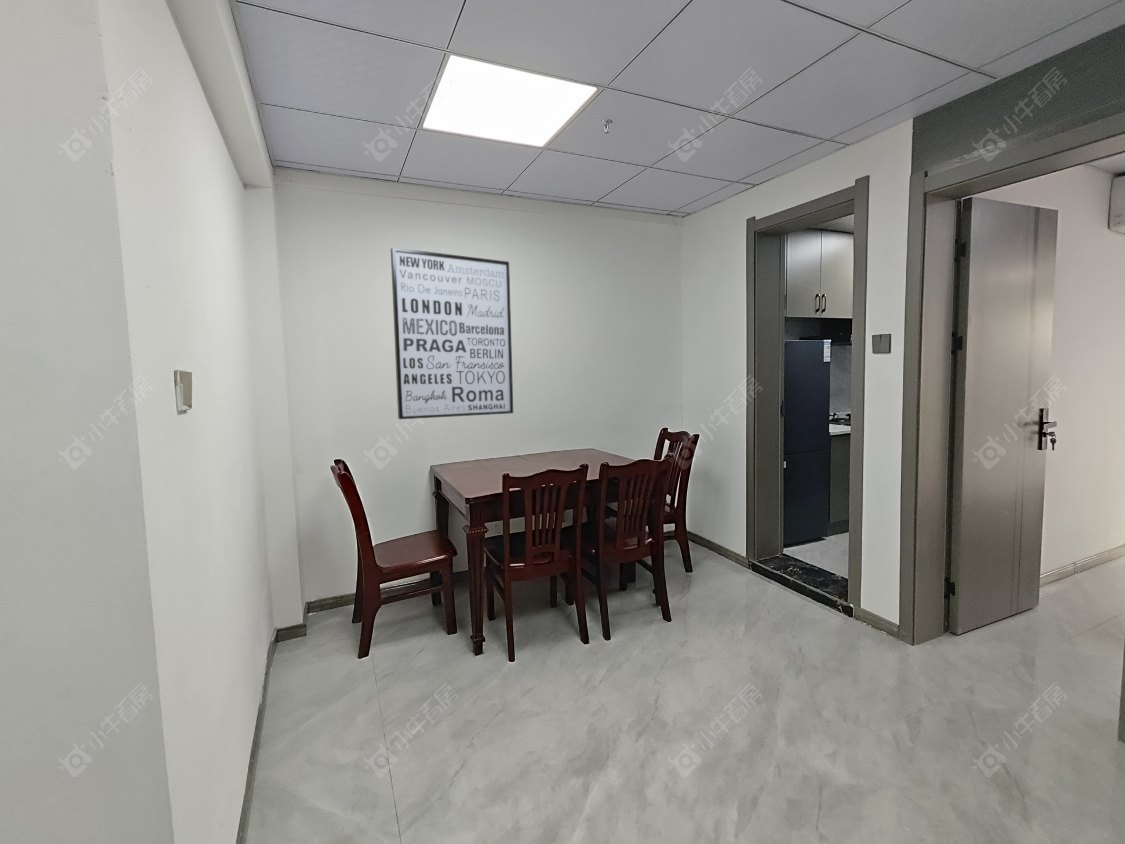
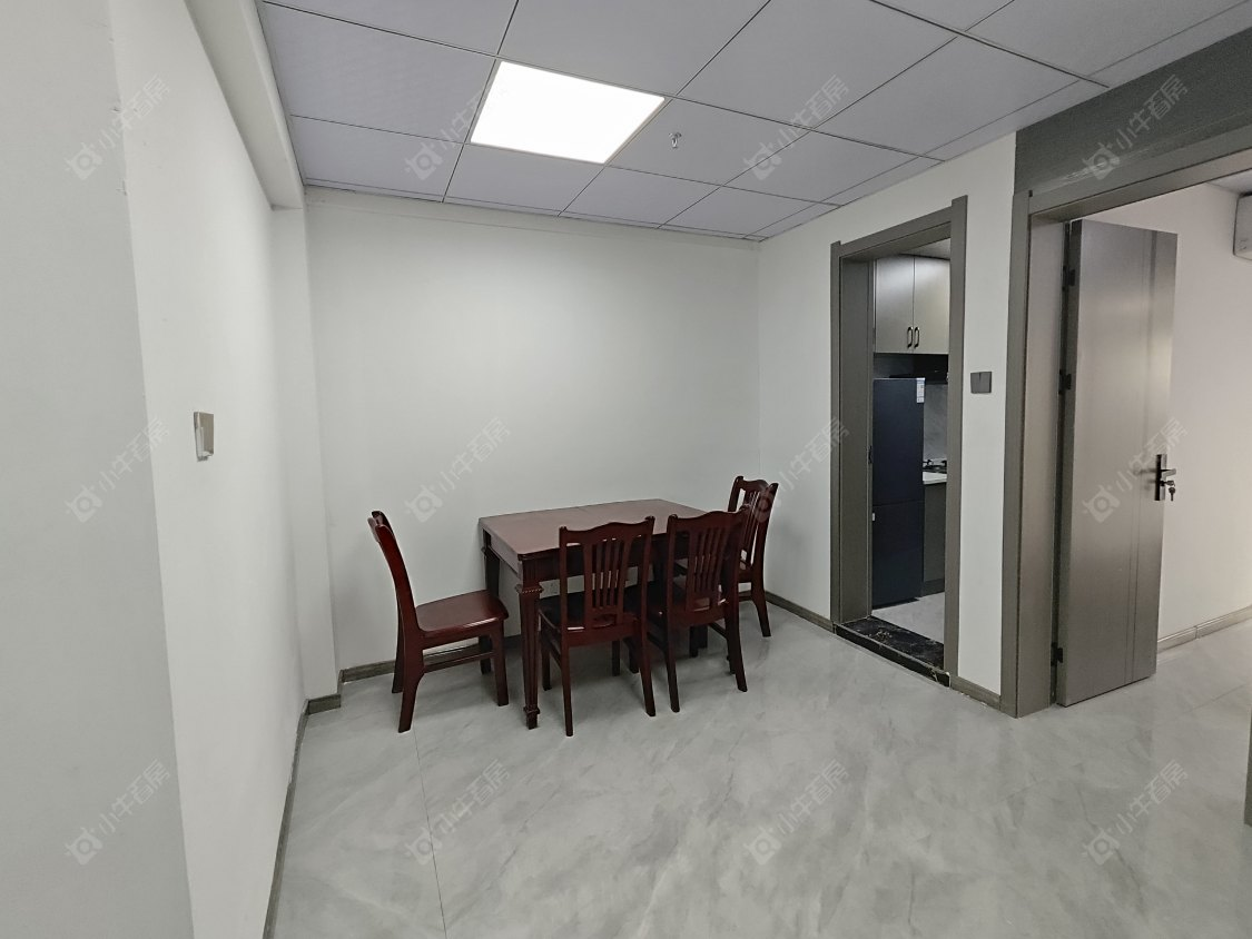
- wall art (456, 336)
